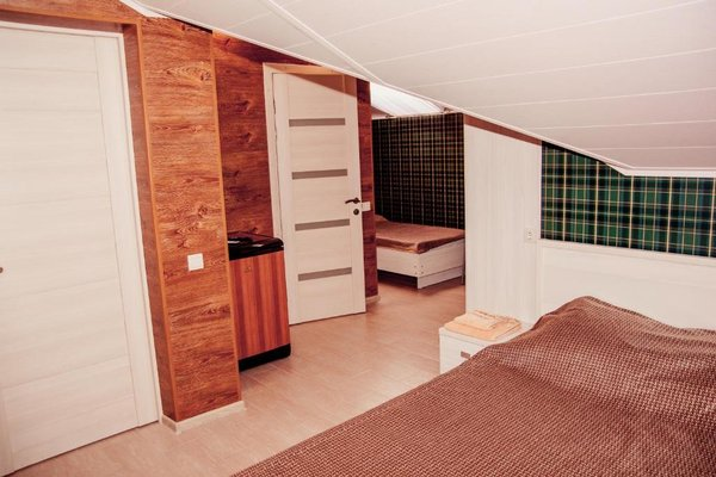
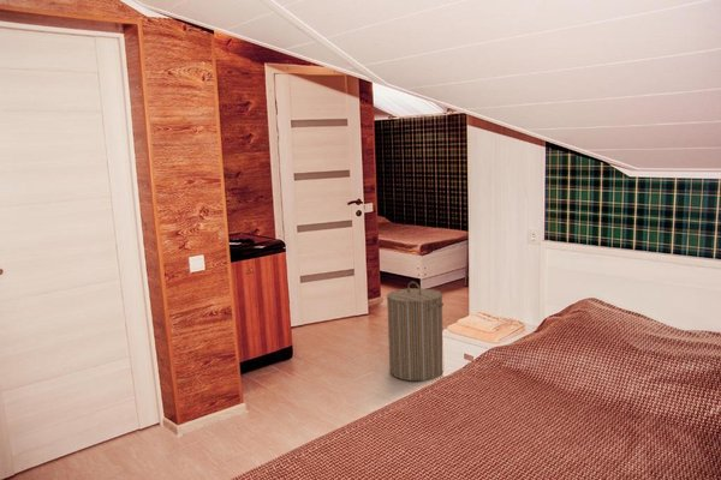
+ laundry hamper (415, 326)
